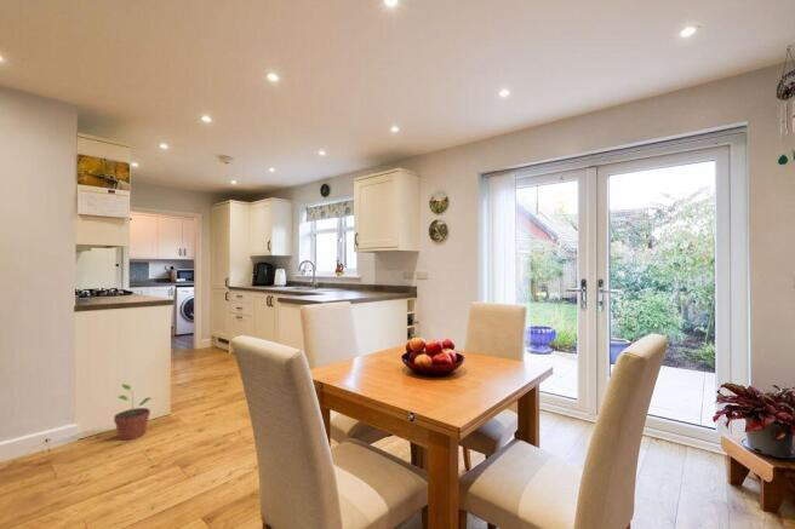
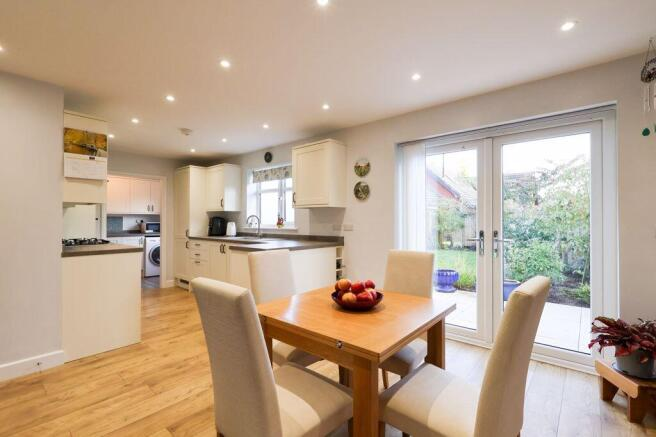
- potted plant (132, 409)
